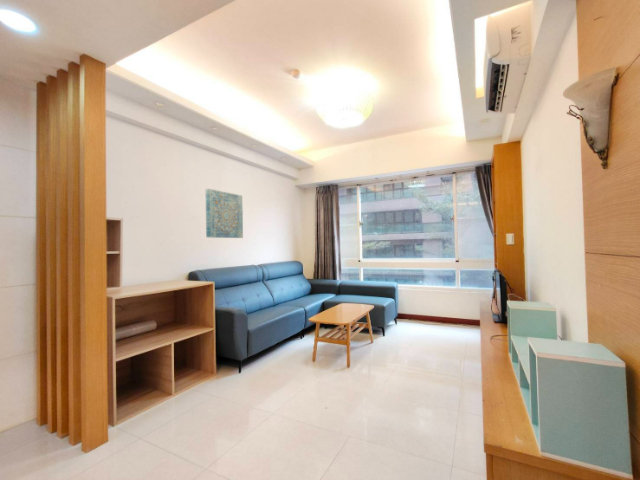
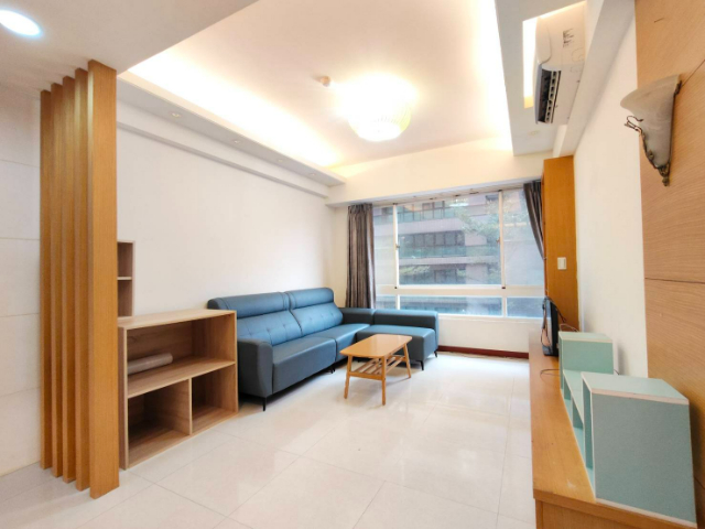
- wall art (225, 215)
